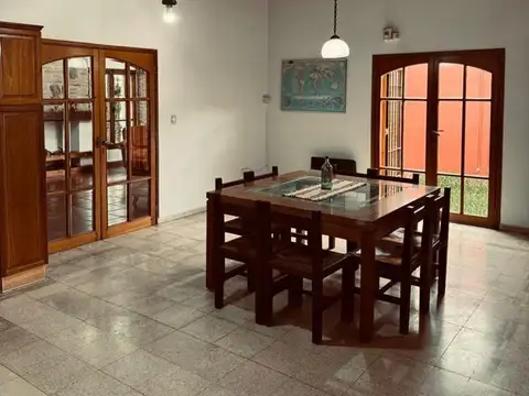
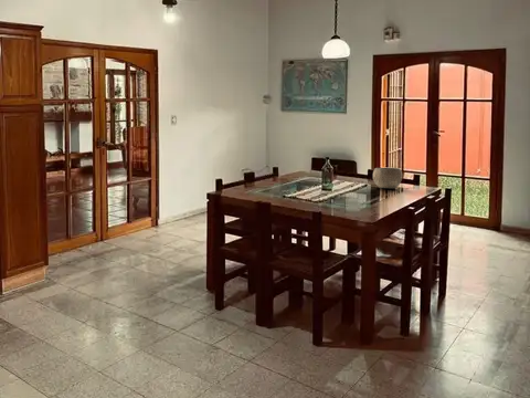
+ bowl (386, 178)
